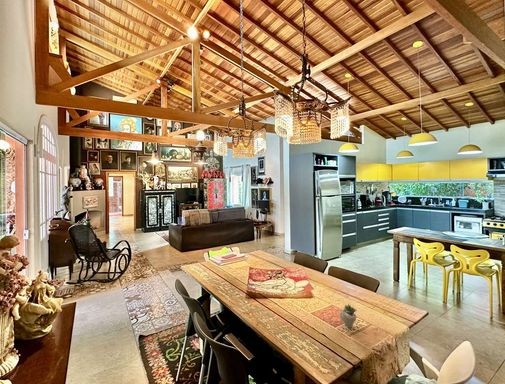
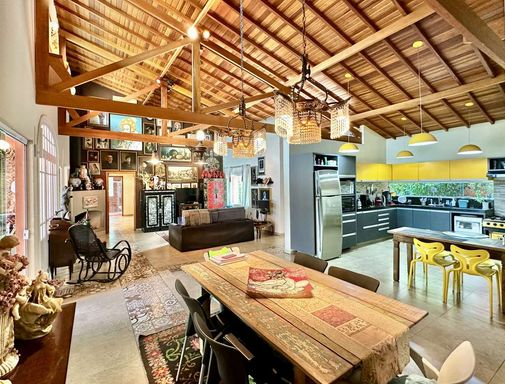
- succulent plant (344, 310)
